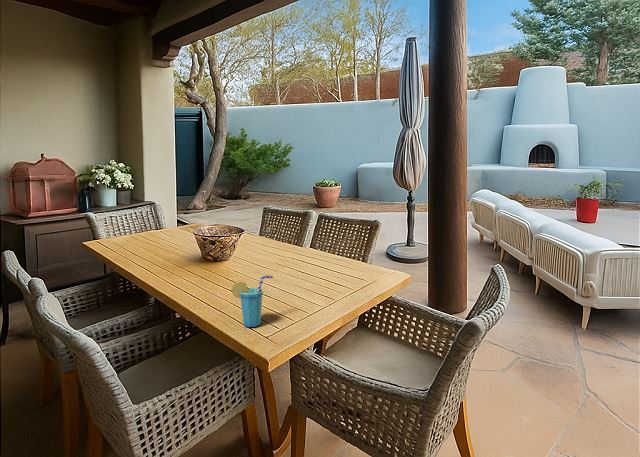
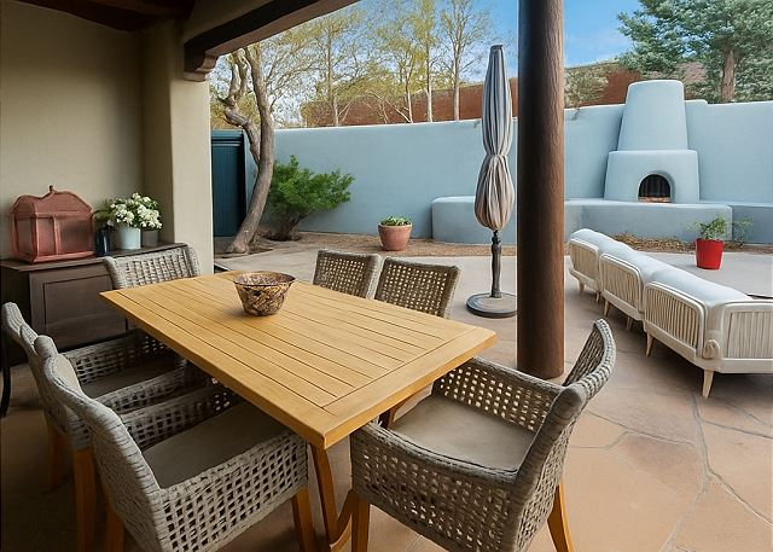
- cup (253, 300)
